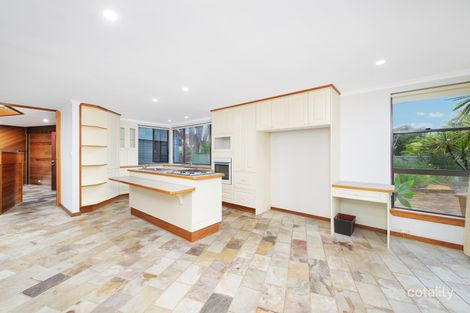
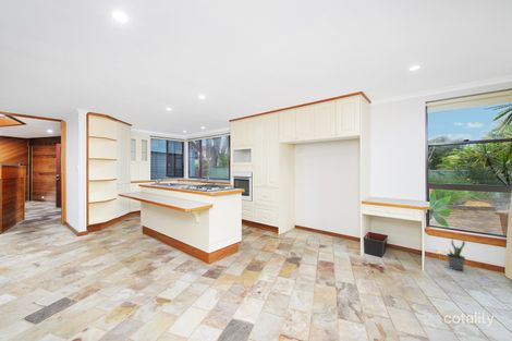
+ potted plant (455, 253)
